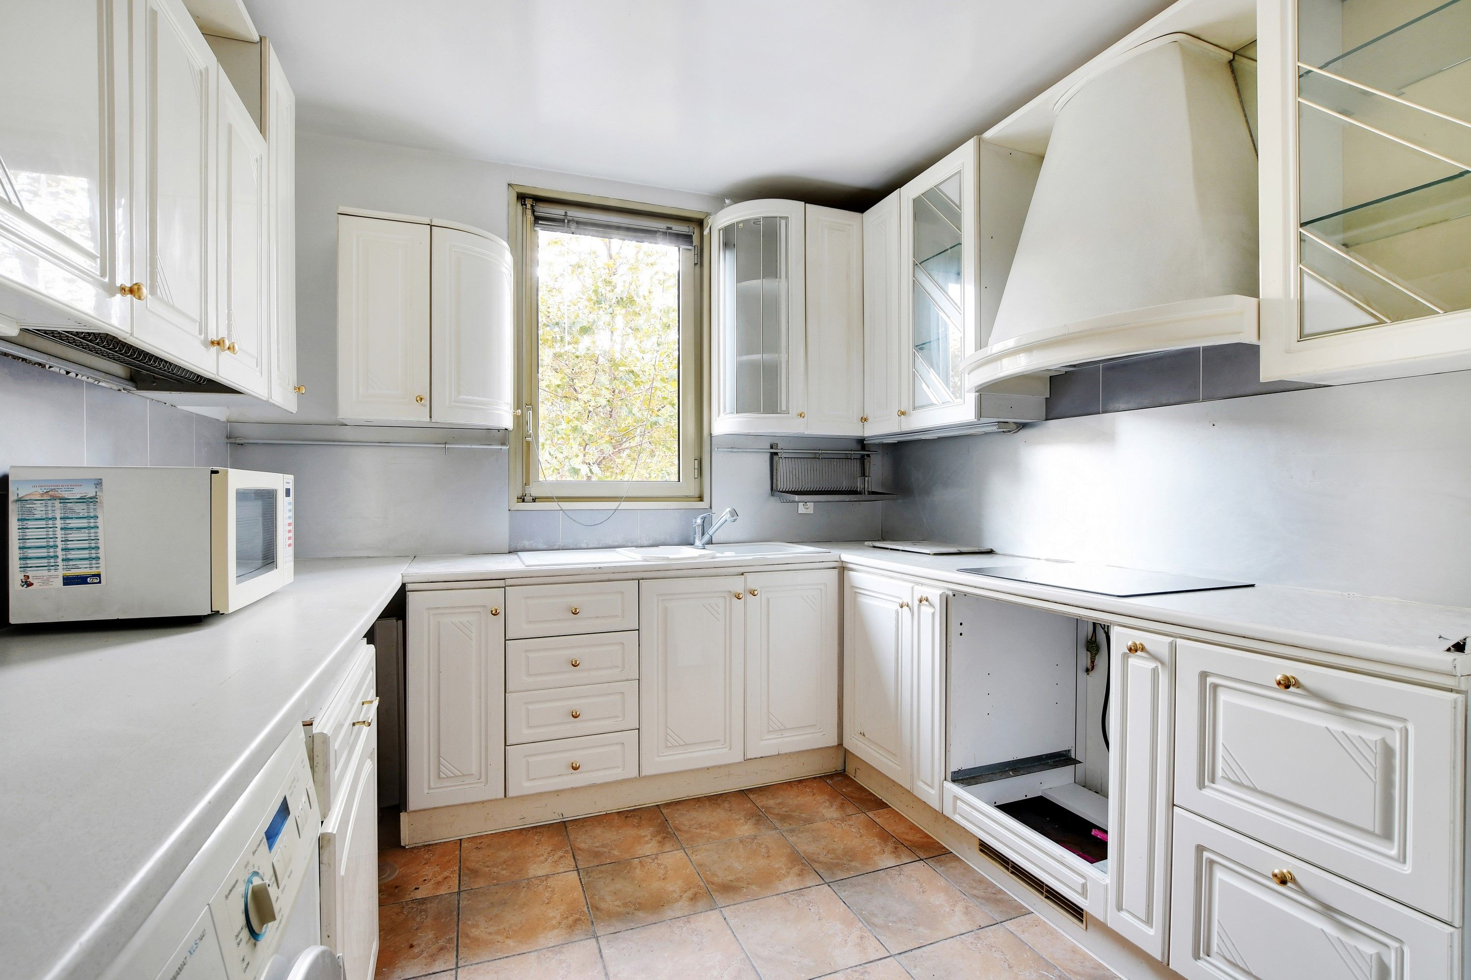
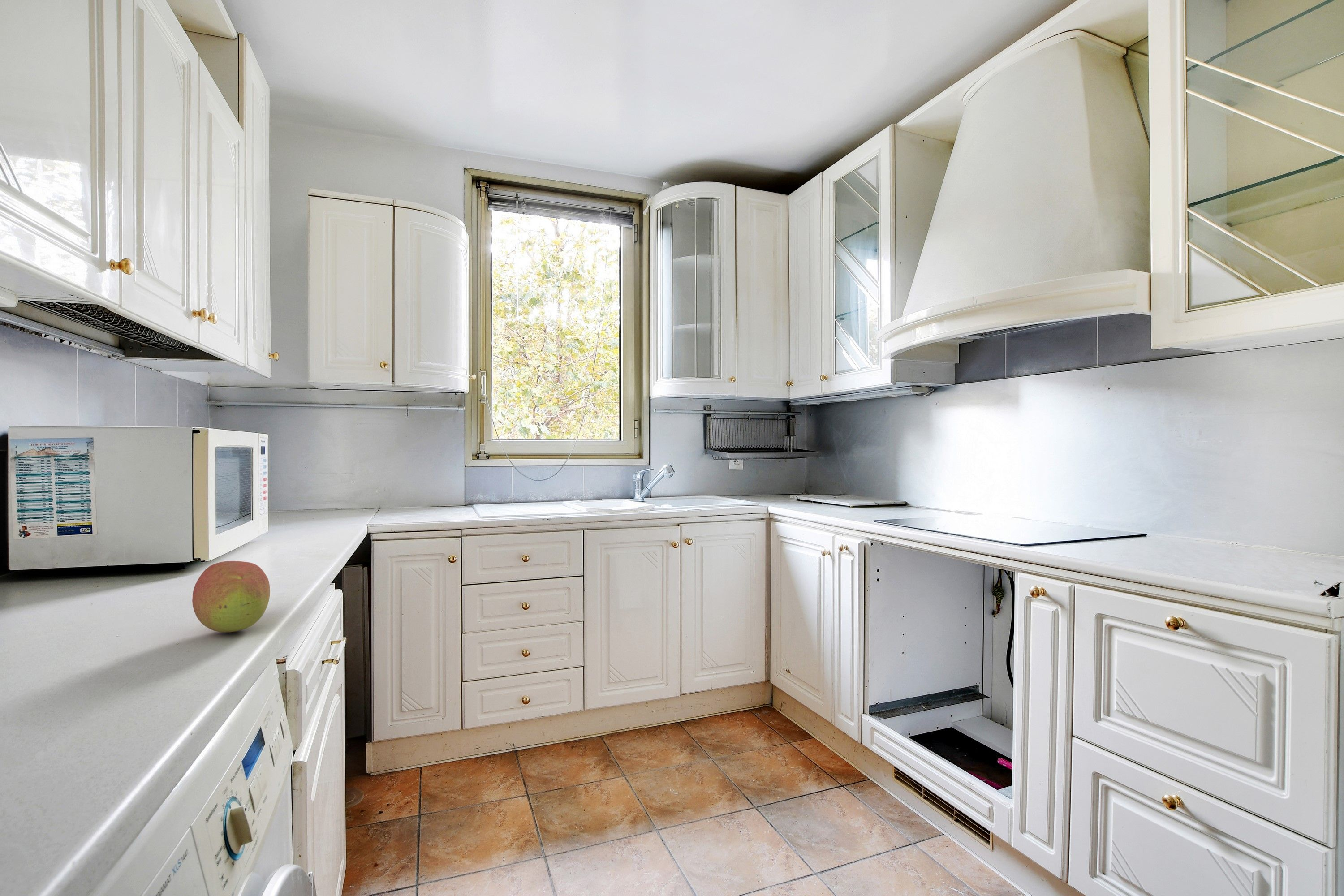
+ fruit (233, 596)
